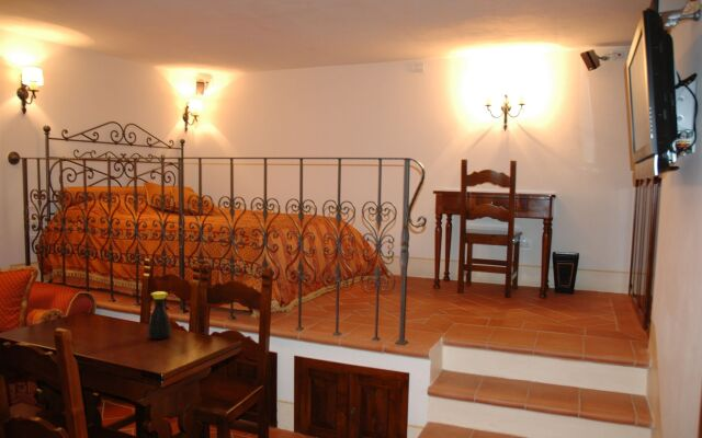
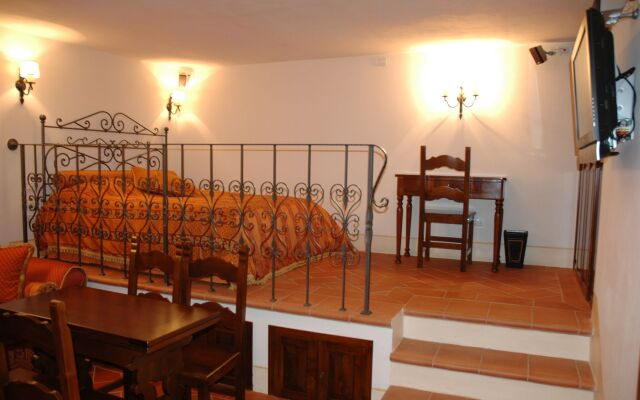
- bottle (159, 314)
